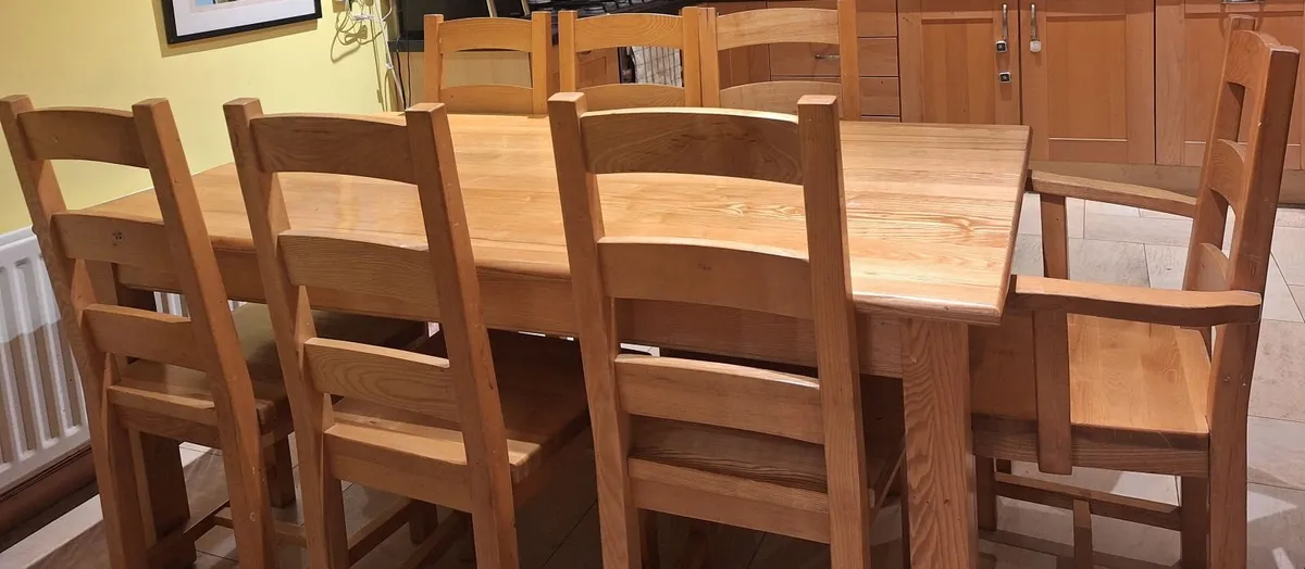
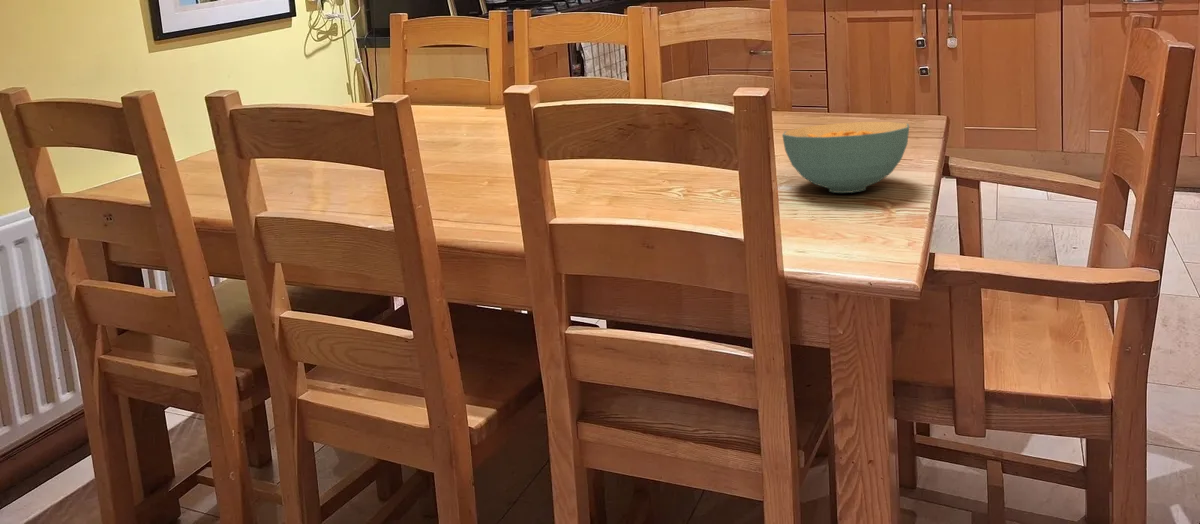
+ cereal bowl (846, 159)
